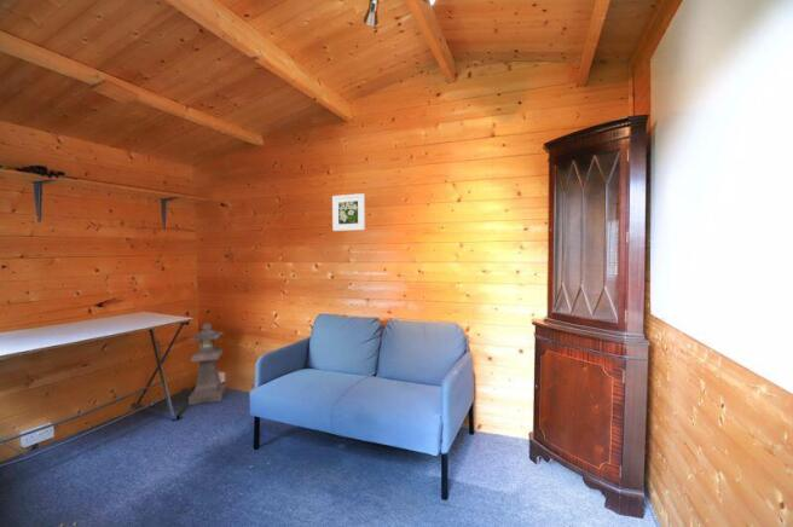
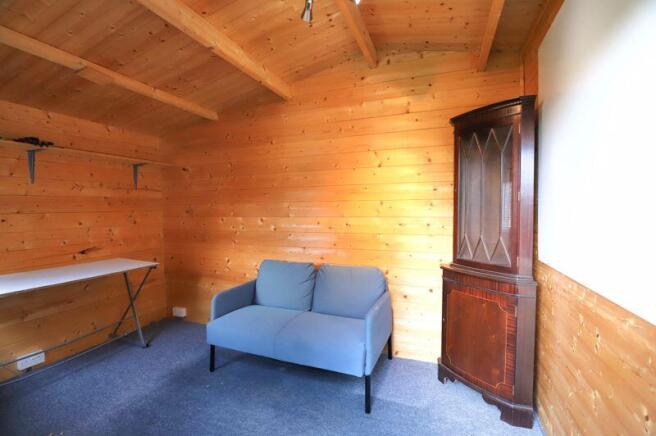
- lantern (207, 360)
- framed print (348, 213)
